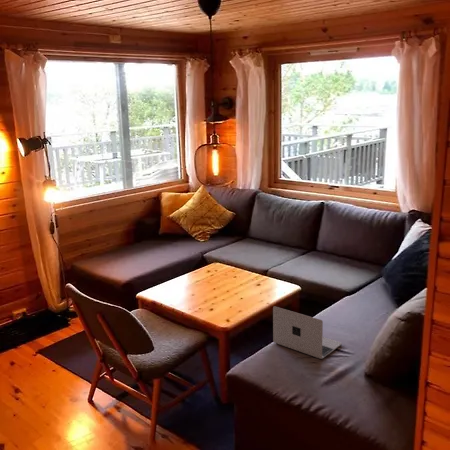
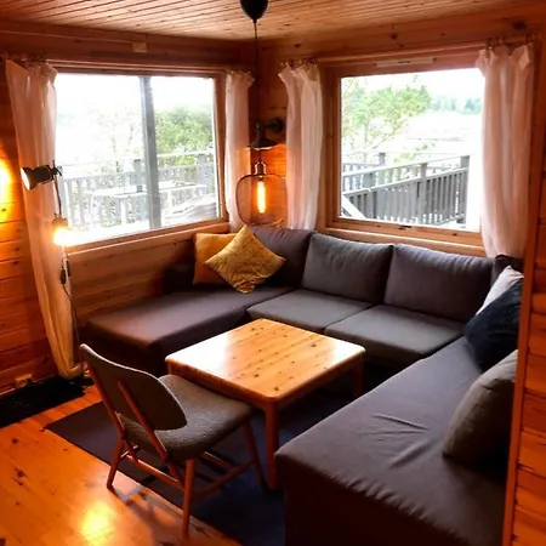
- laptop (307, 325)
